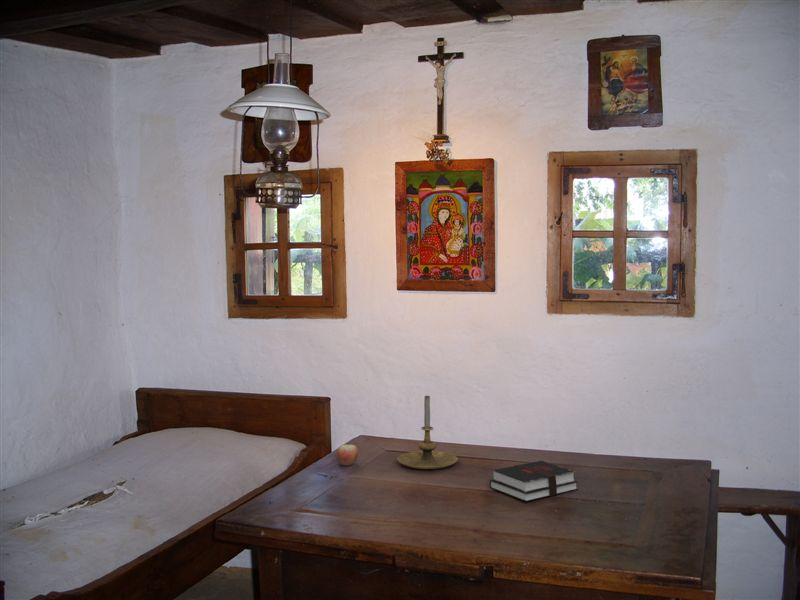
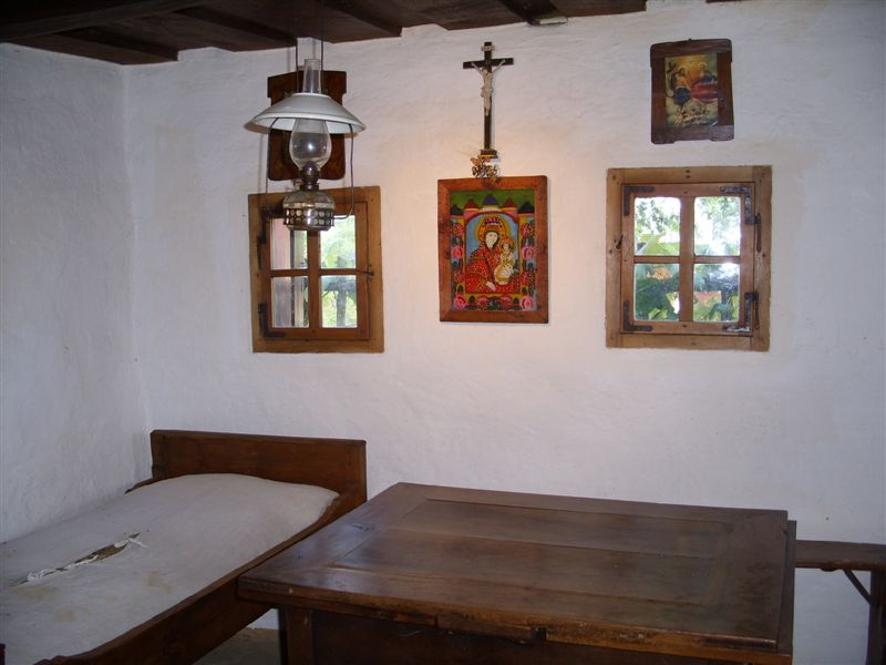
- apple (347, 454)
- candle holder (427, 429)
- hardback book (533, 479)
